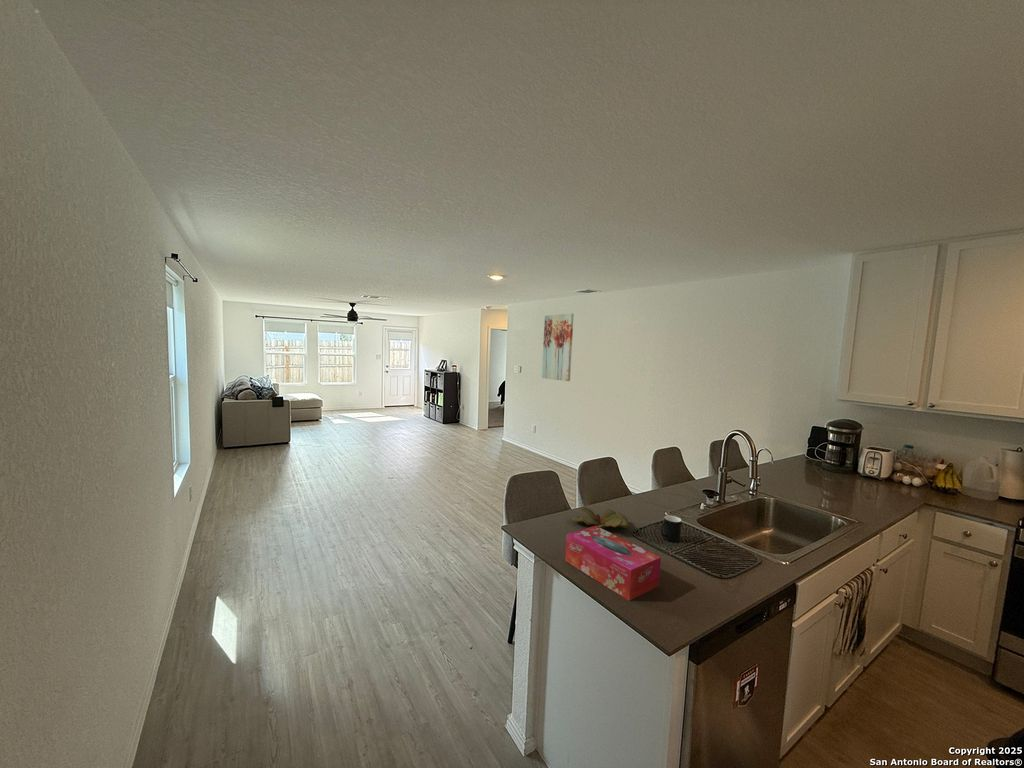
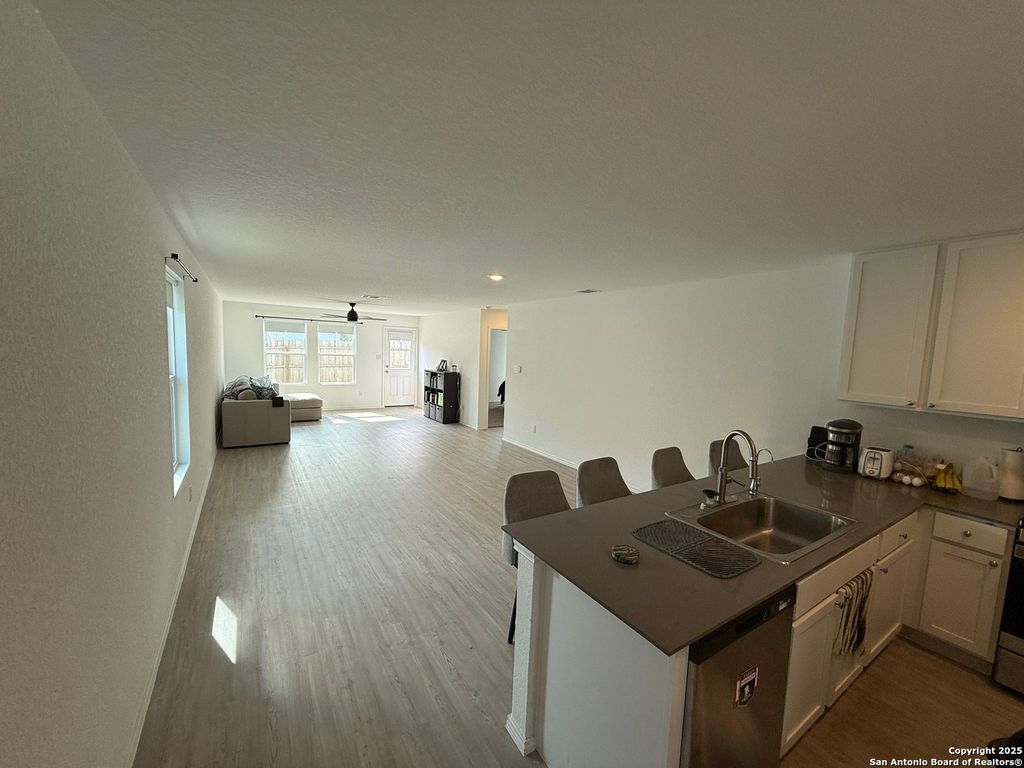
- cup (669, 529)
- tissue box (610, 559)
- succulent plant (600, 518)
- wall art (556, 347)
